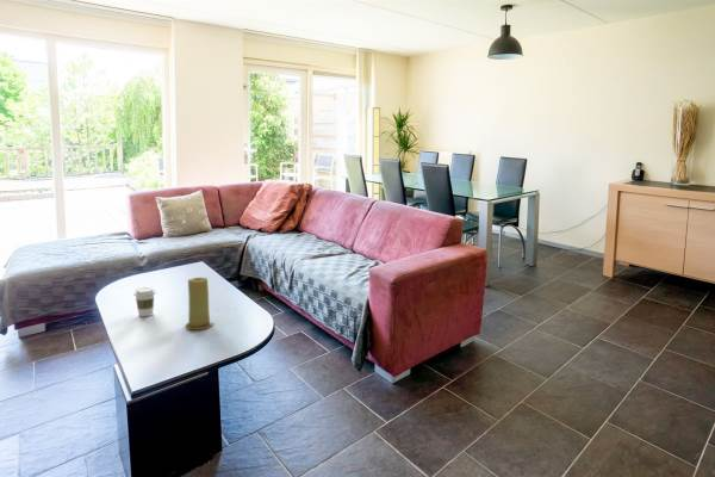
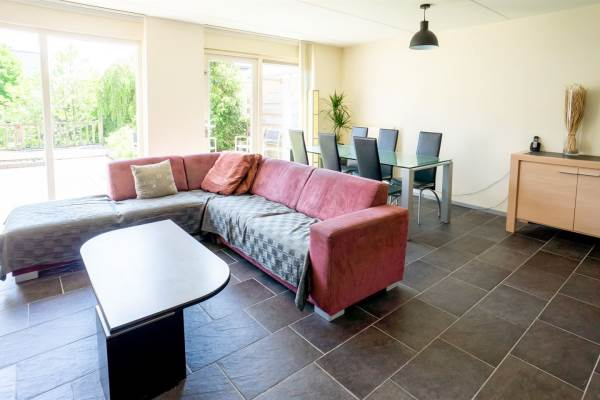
- coffee cup (144, 302)
- candle (198, 302)
